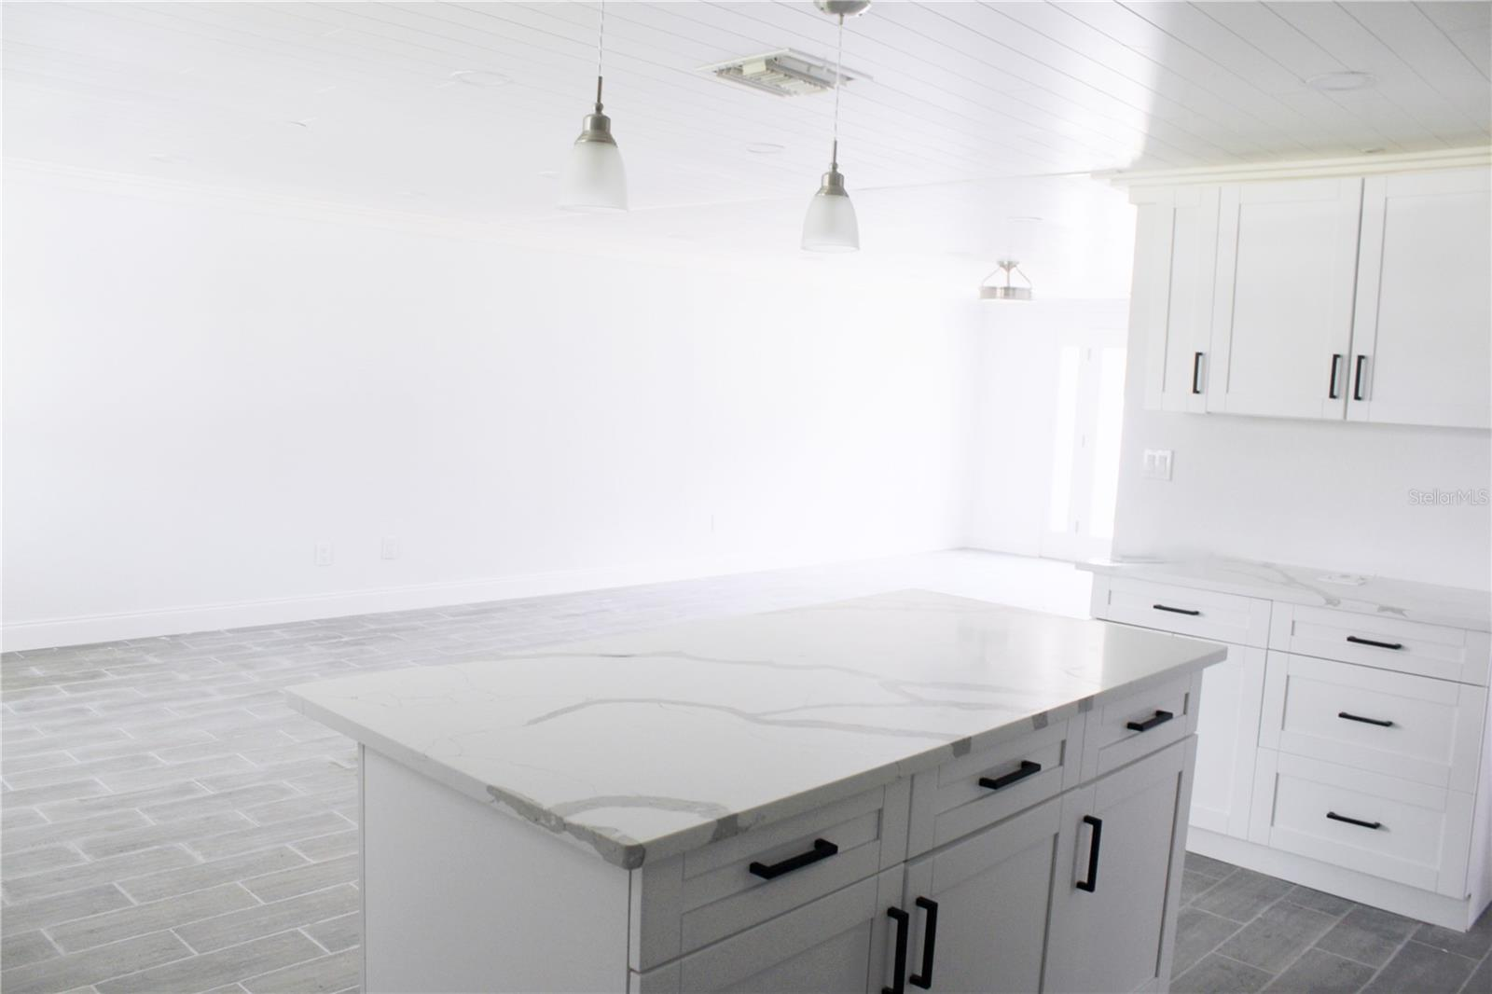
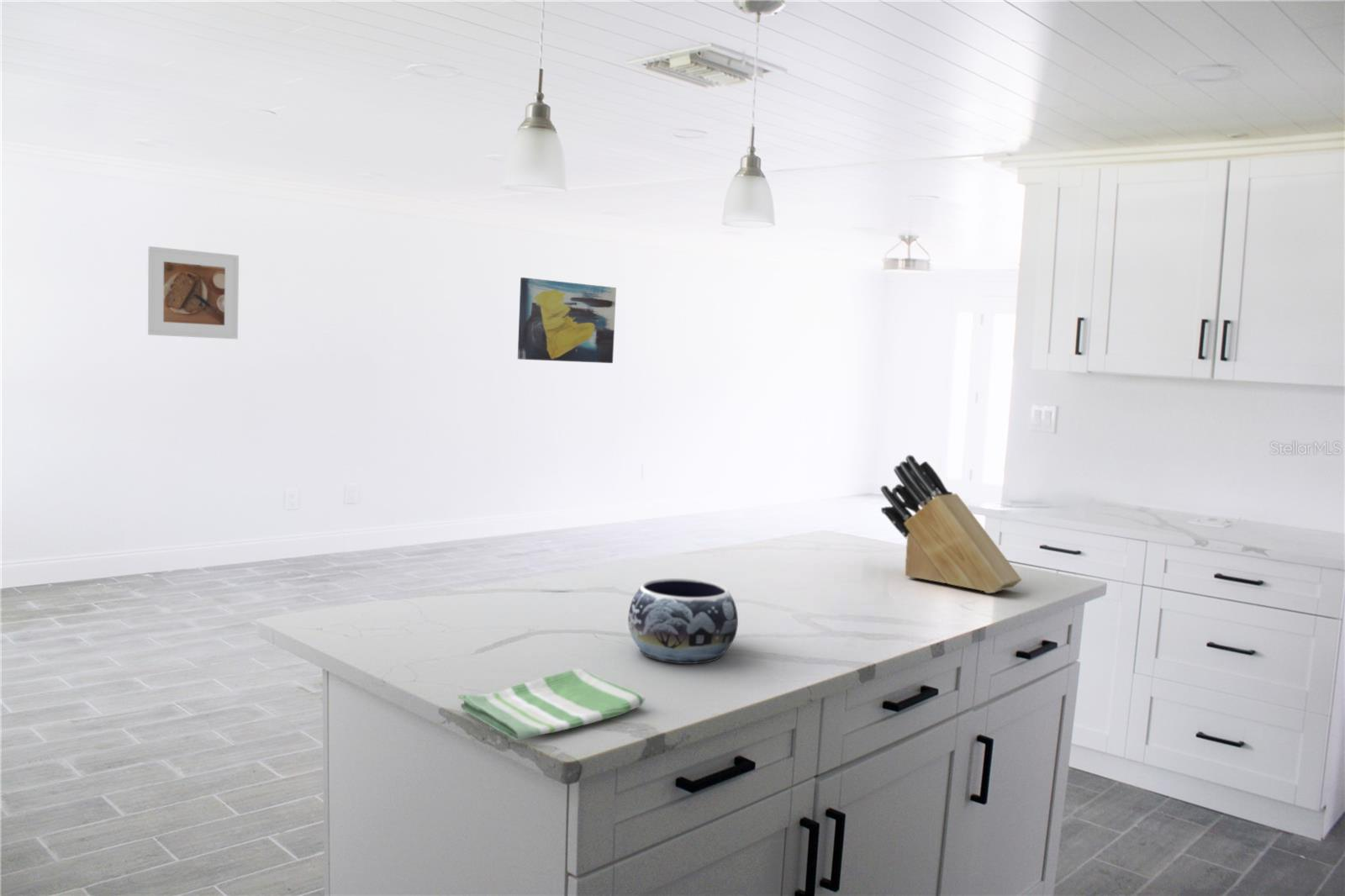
+ knife block (949, 520)
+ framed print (194, 294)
+ wall art (568, 322)
+ decorative bowl (683, 619)
+ dish towel (552, 701)
